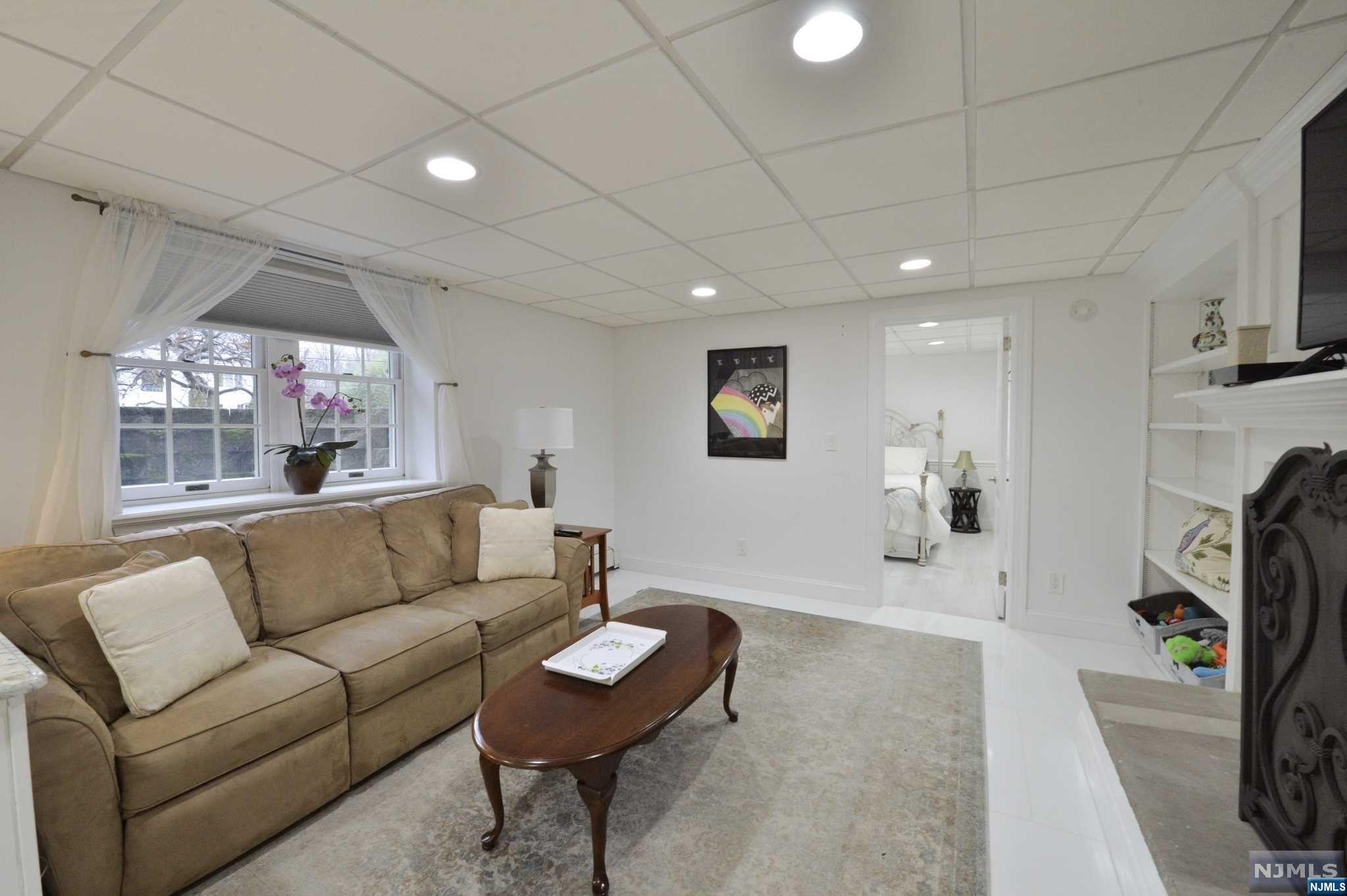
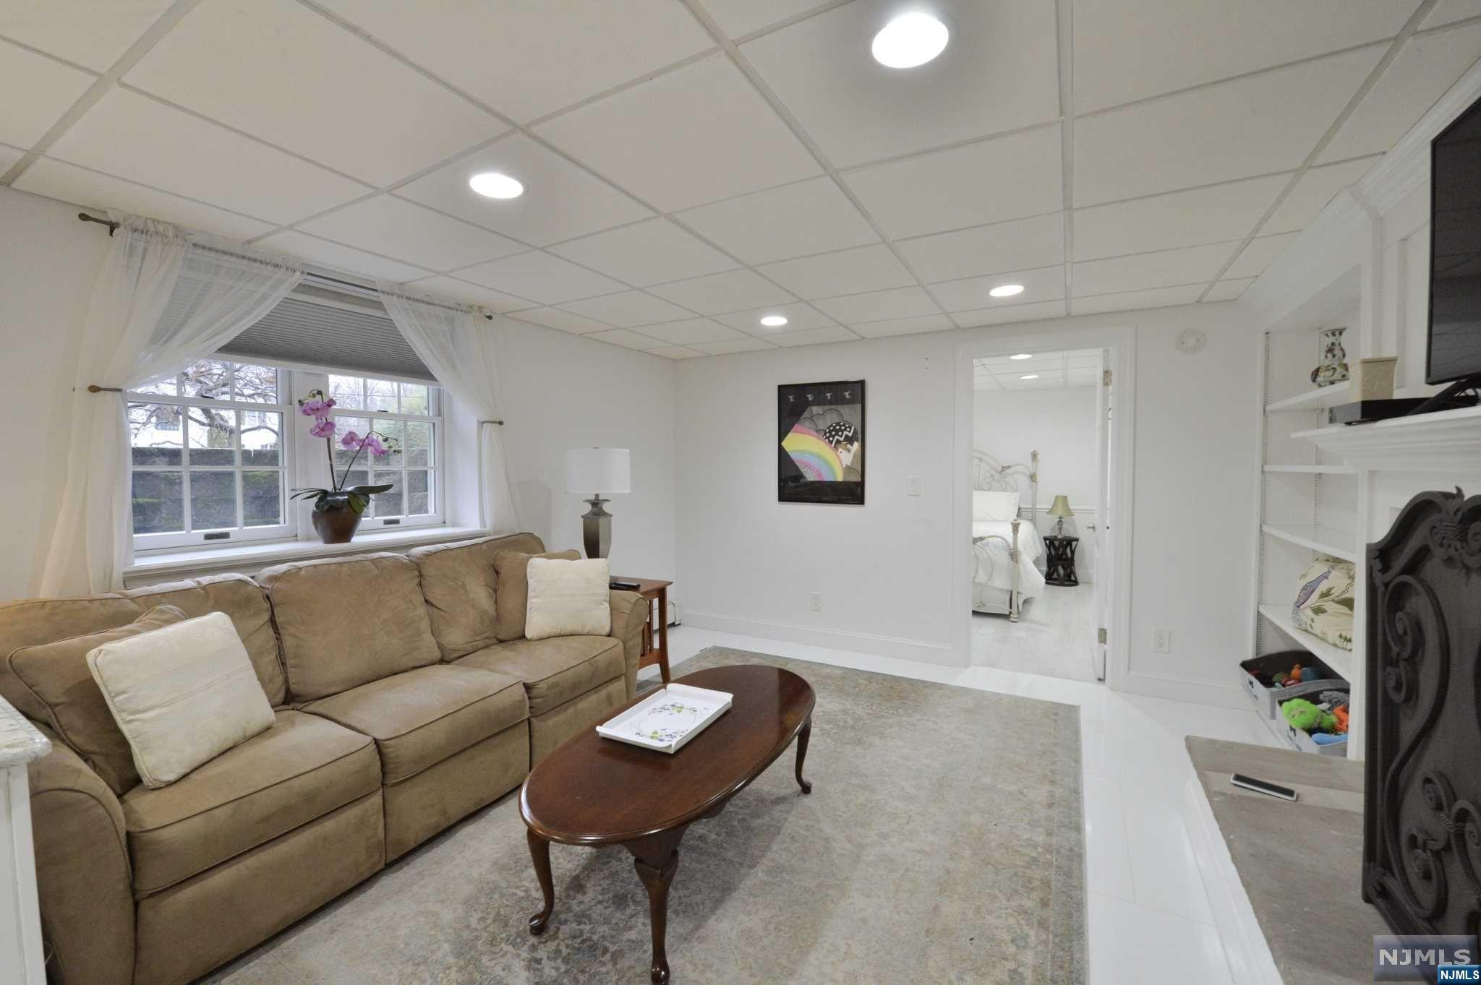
+ smartphone (1262, 786)
